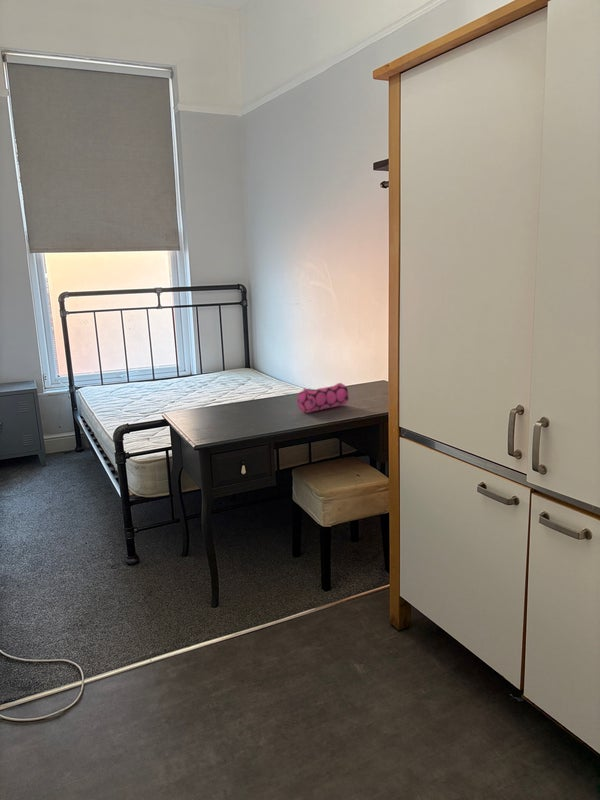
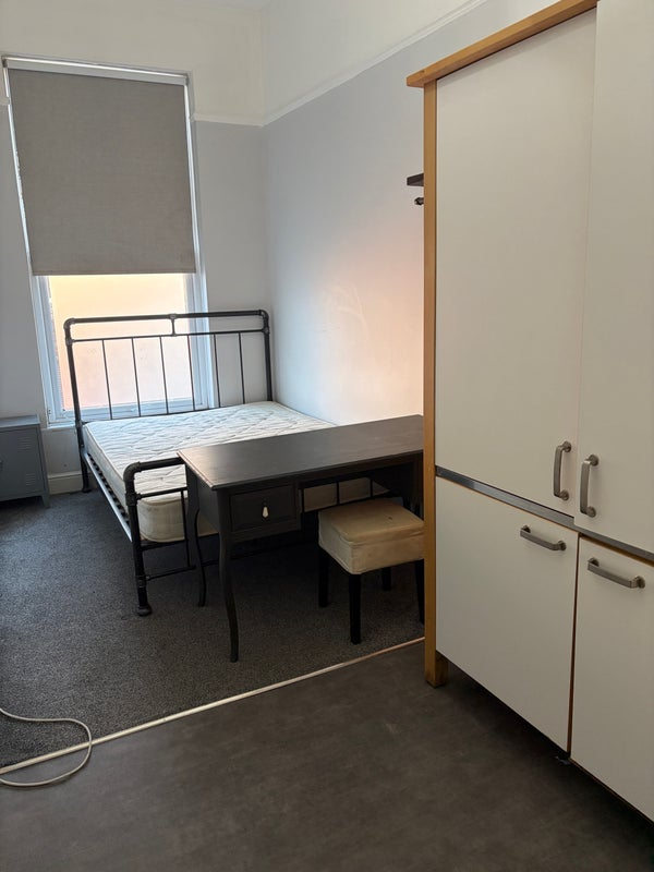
- pencil case (324, 396)
